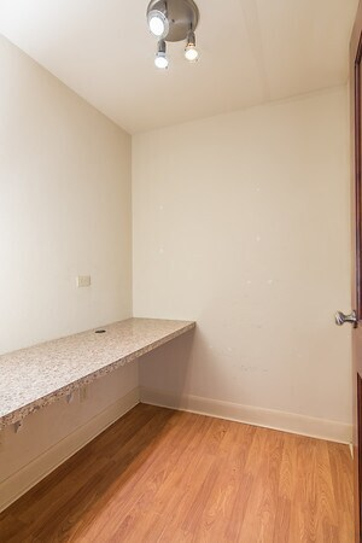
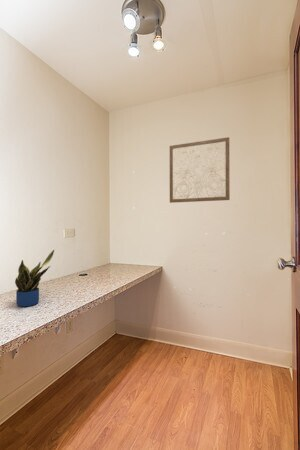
+ wall art (199, 173)
+ potted plant (34, 275)
